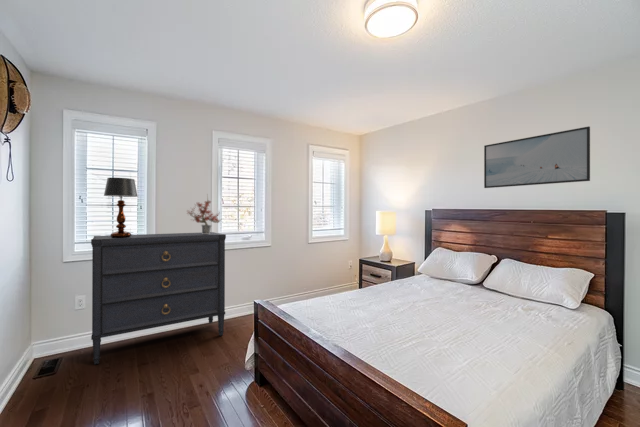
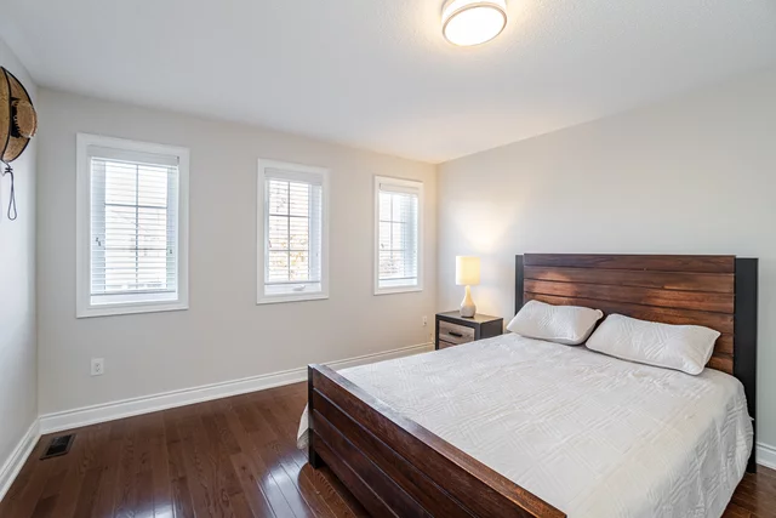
- dresser (162, 287)
- table lamp (121, 207)
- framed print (530, 161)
- potted plant (204, 213)
